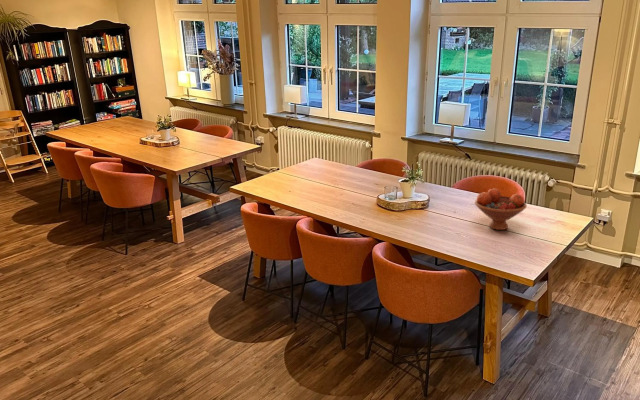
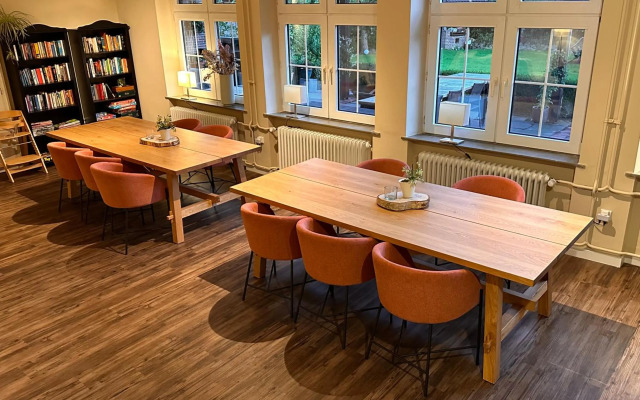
- fruit bowl (499, 210)
